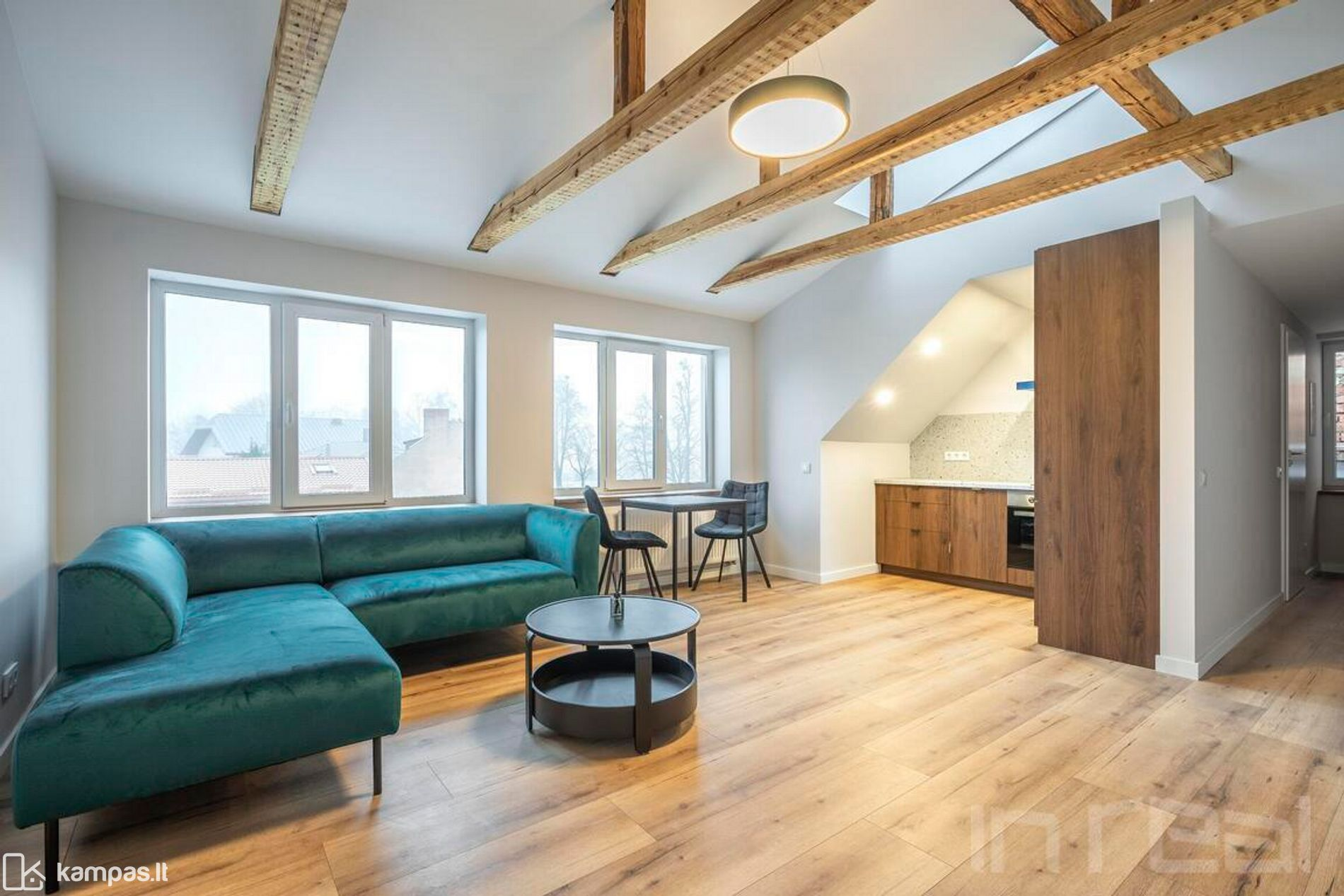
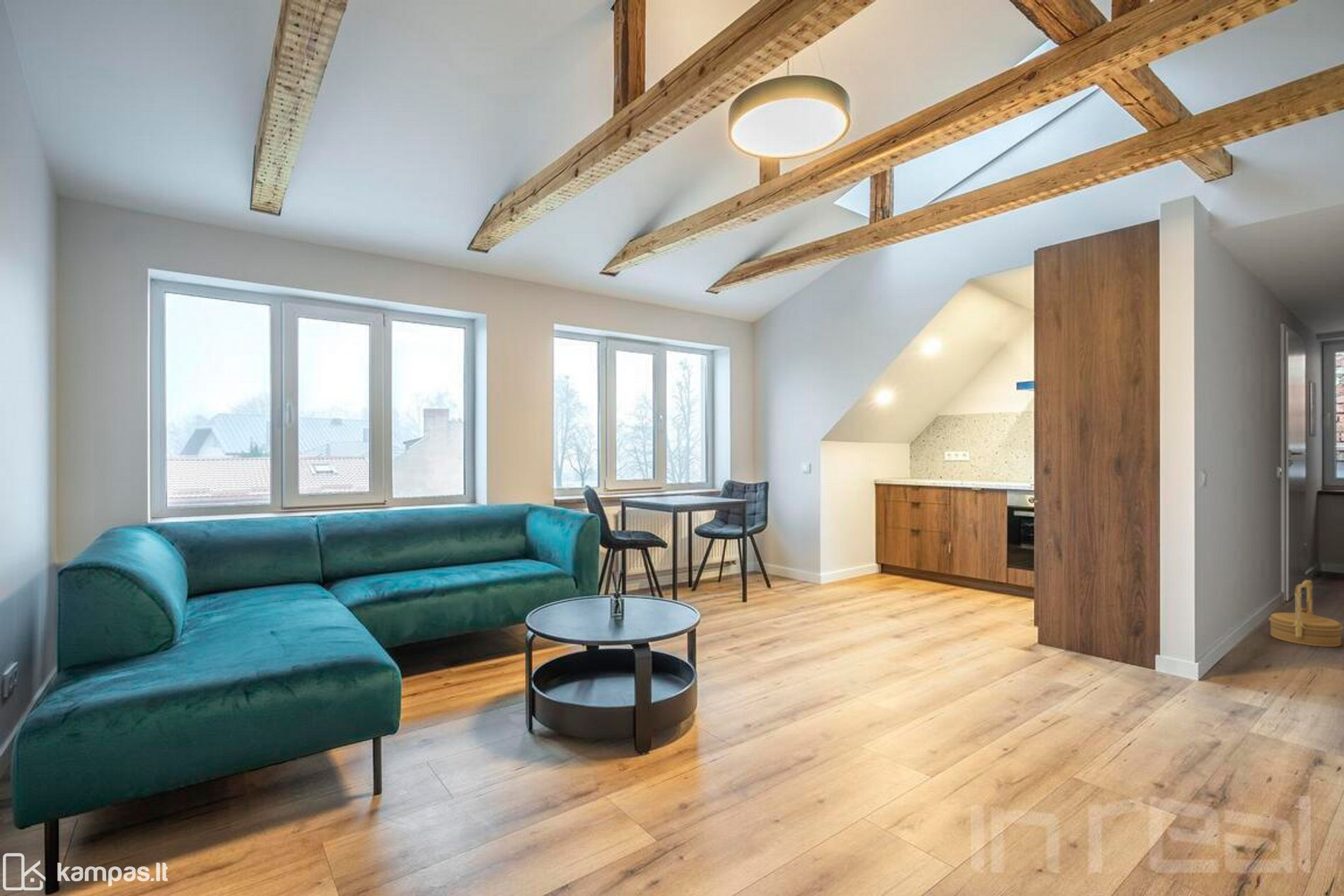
+ basket (1304, 611)
